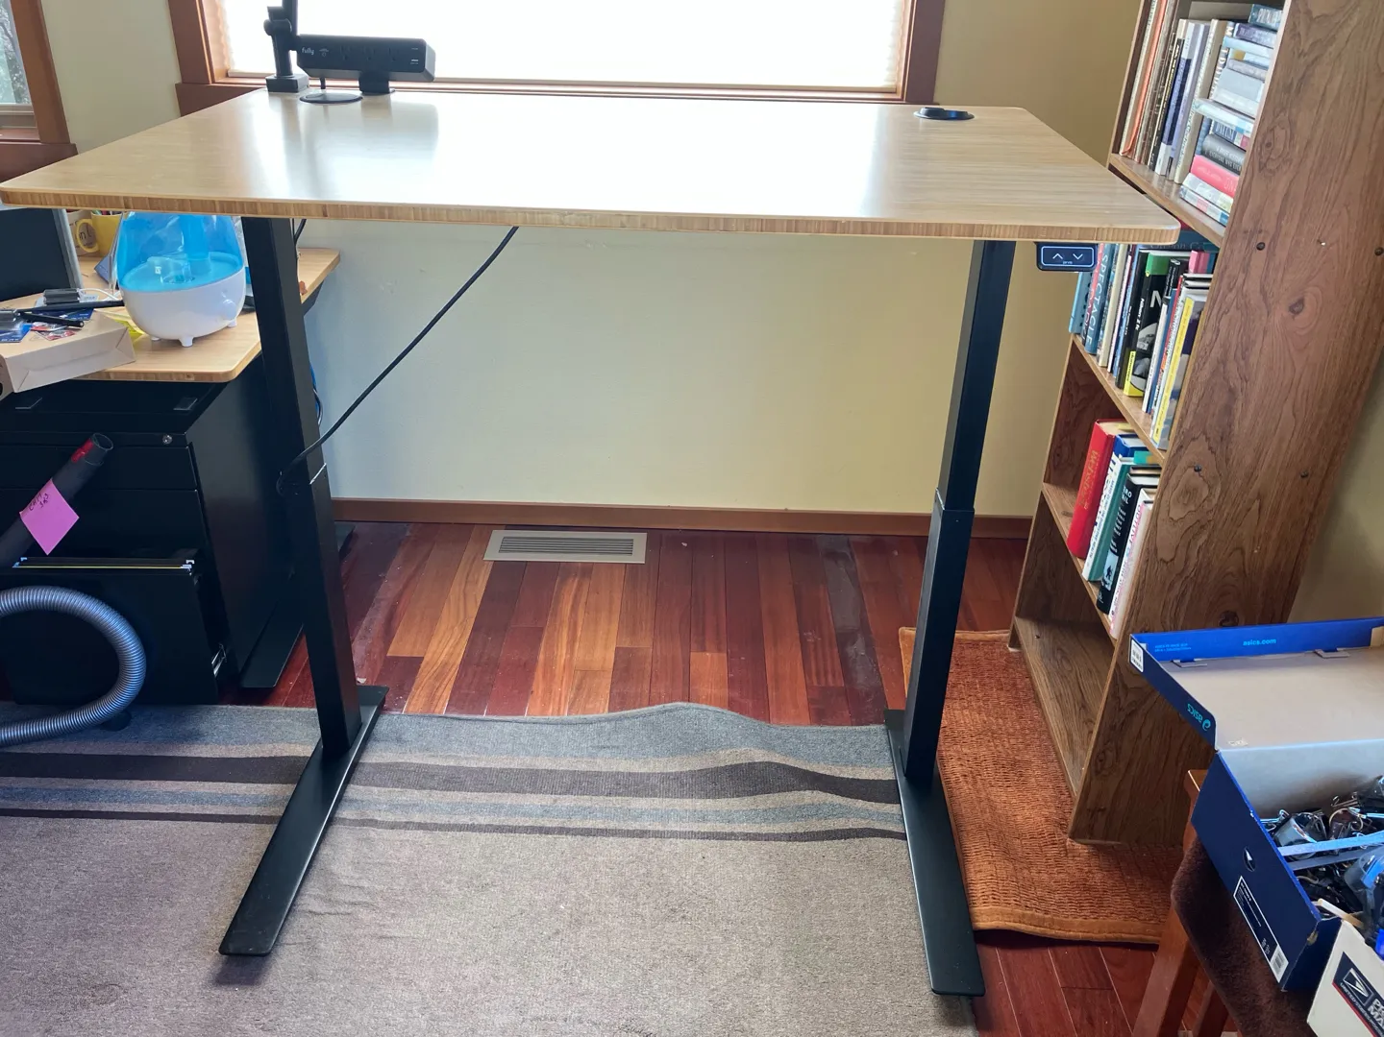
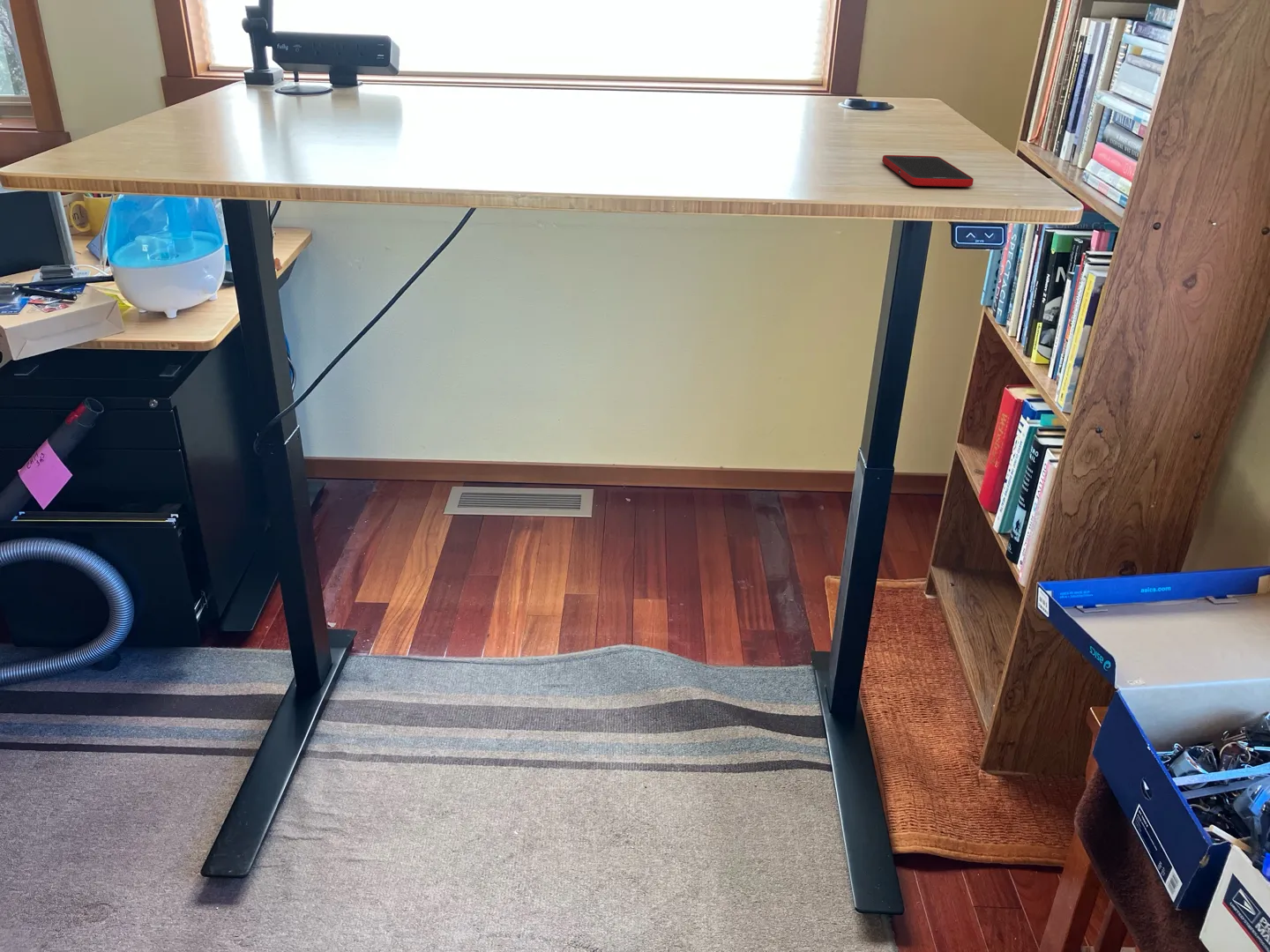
+ cell phone (925, 170)
